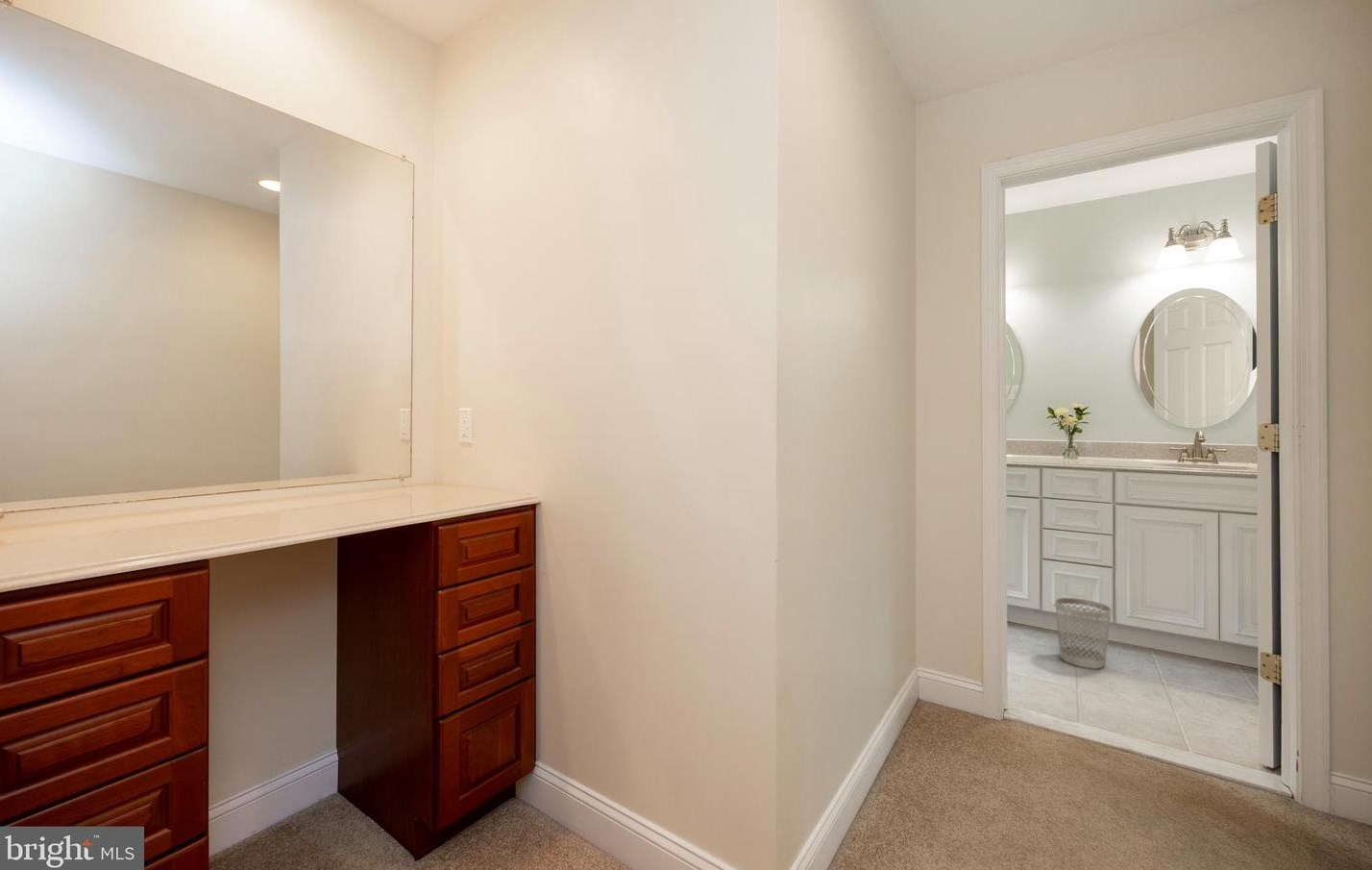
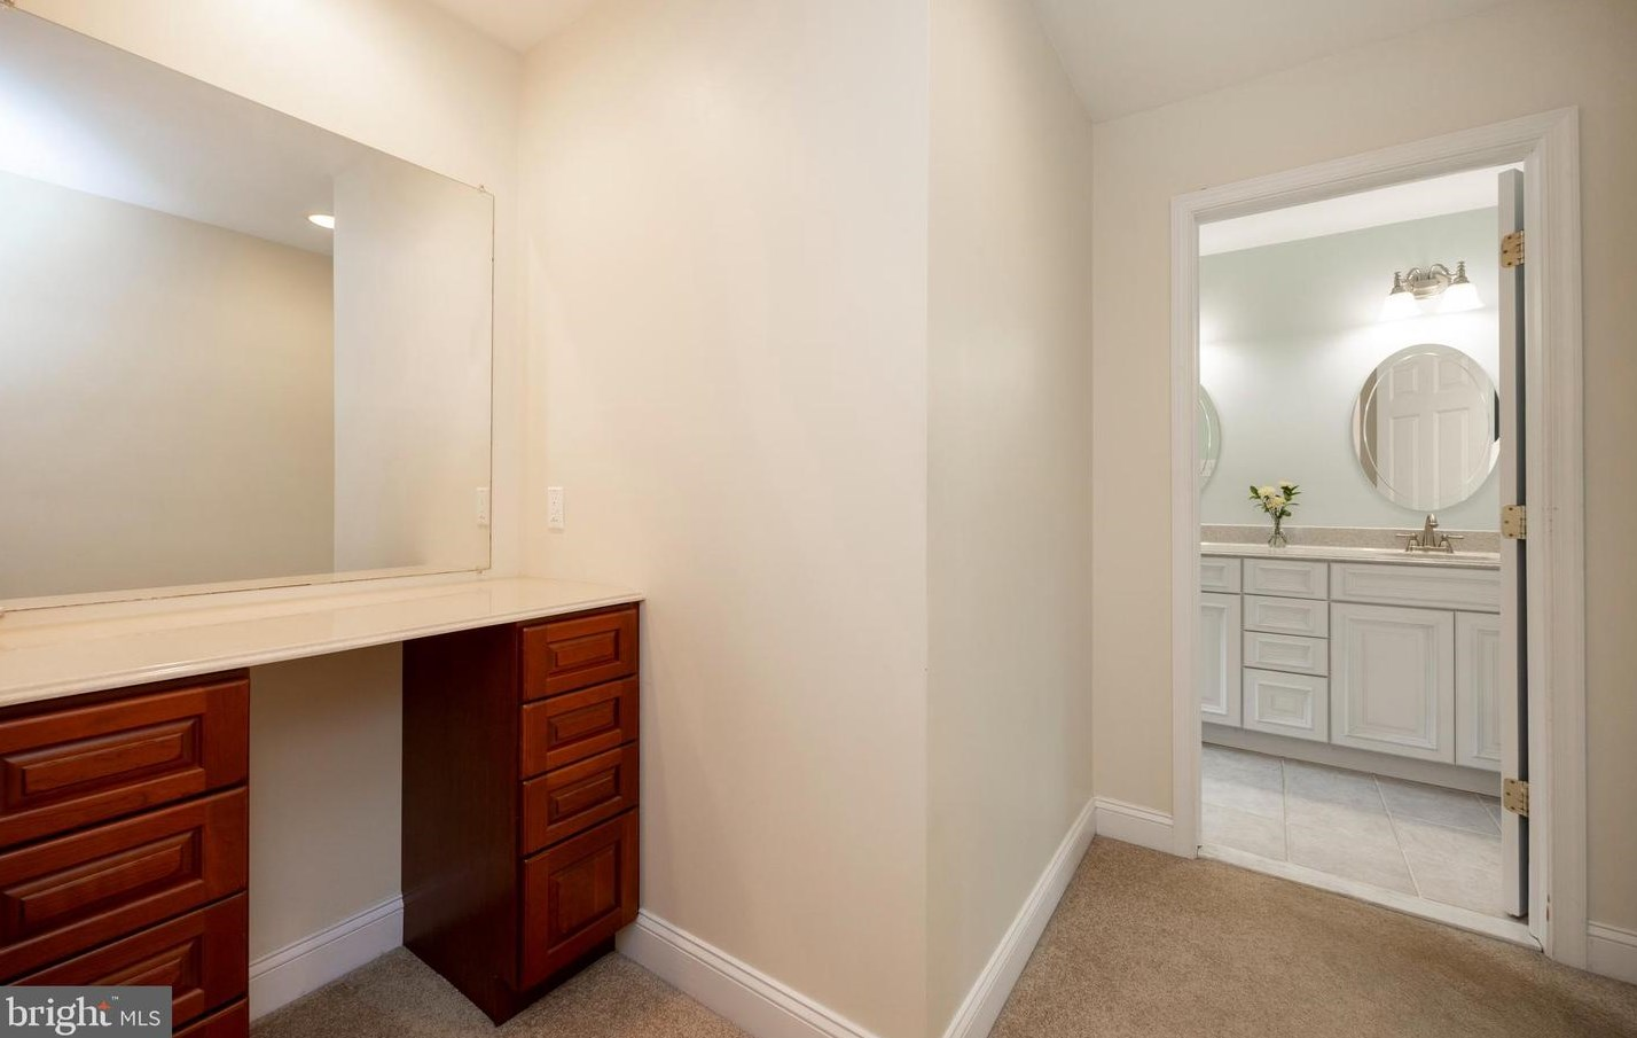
- wastebasket (1082, 633)
